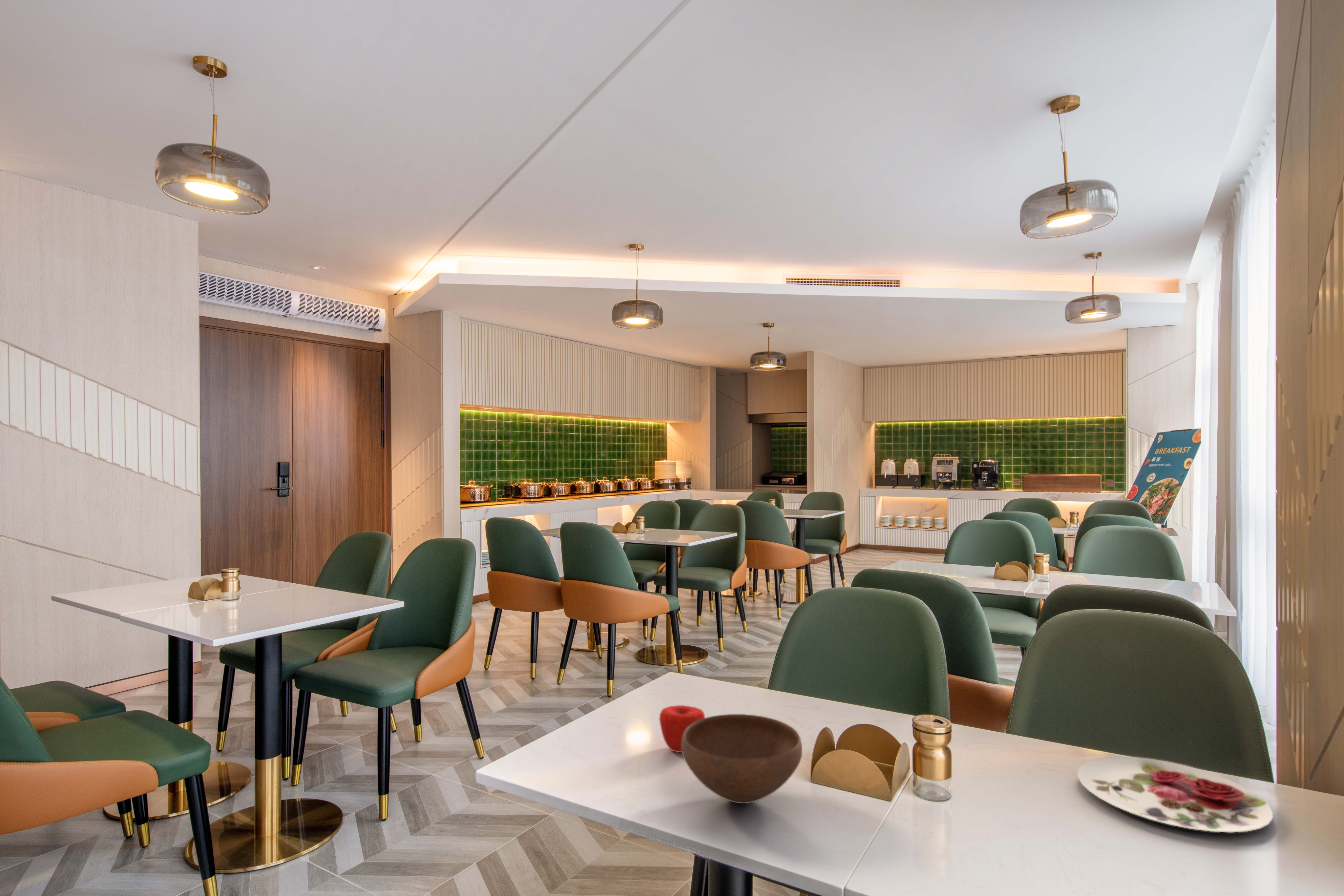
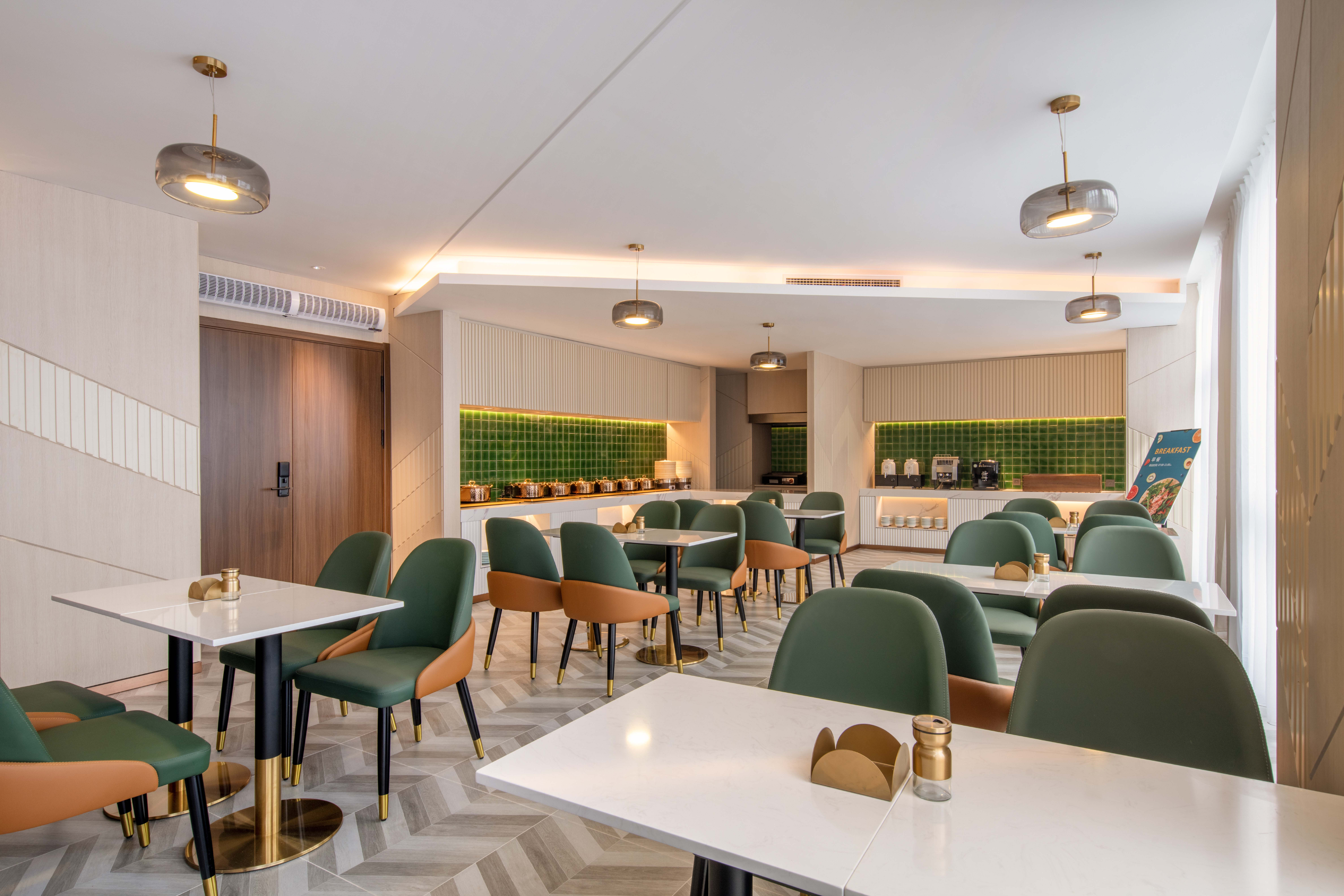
- bowl (741, 767)
- apple (682, 728)
- plate (1169, 789)
